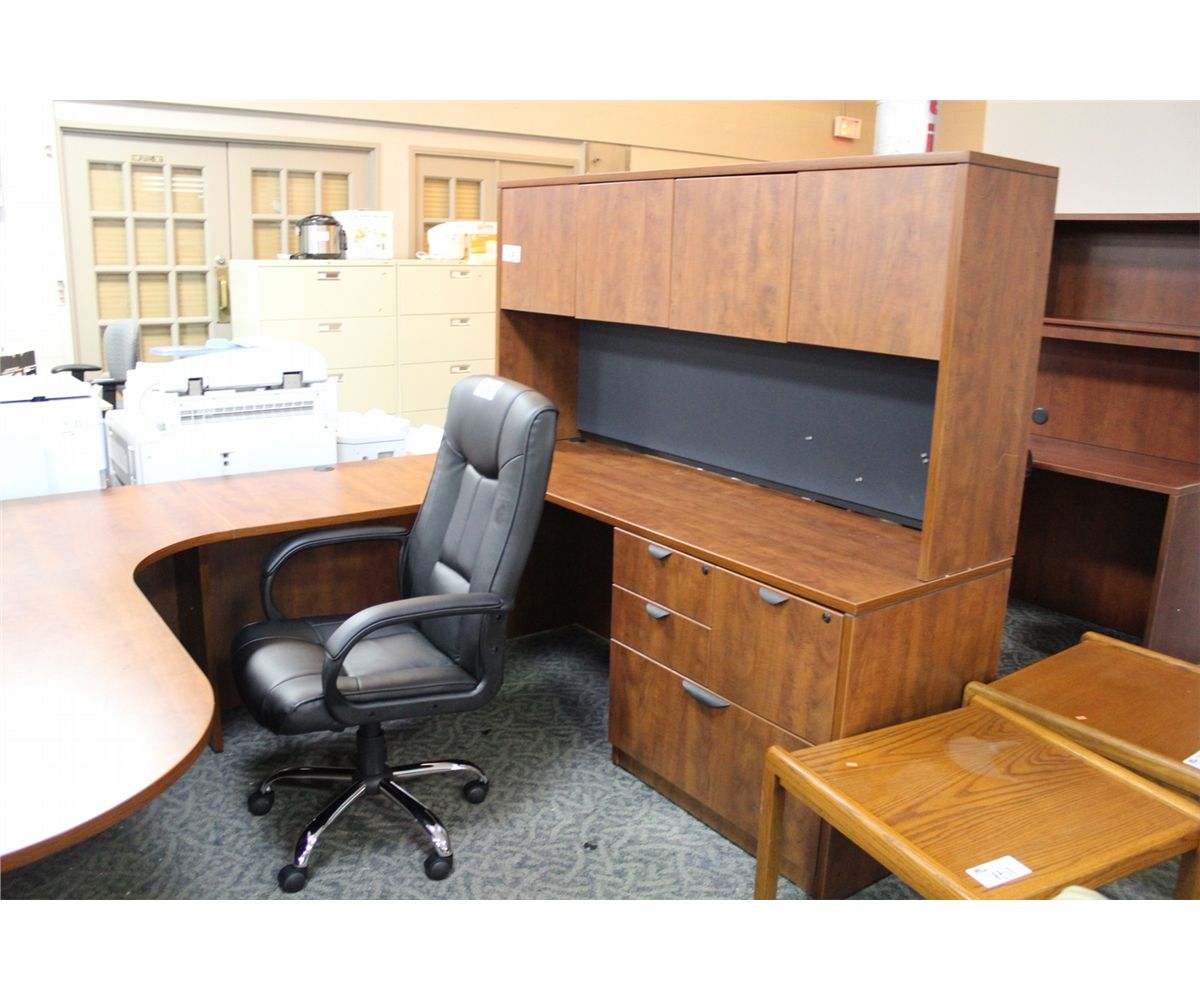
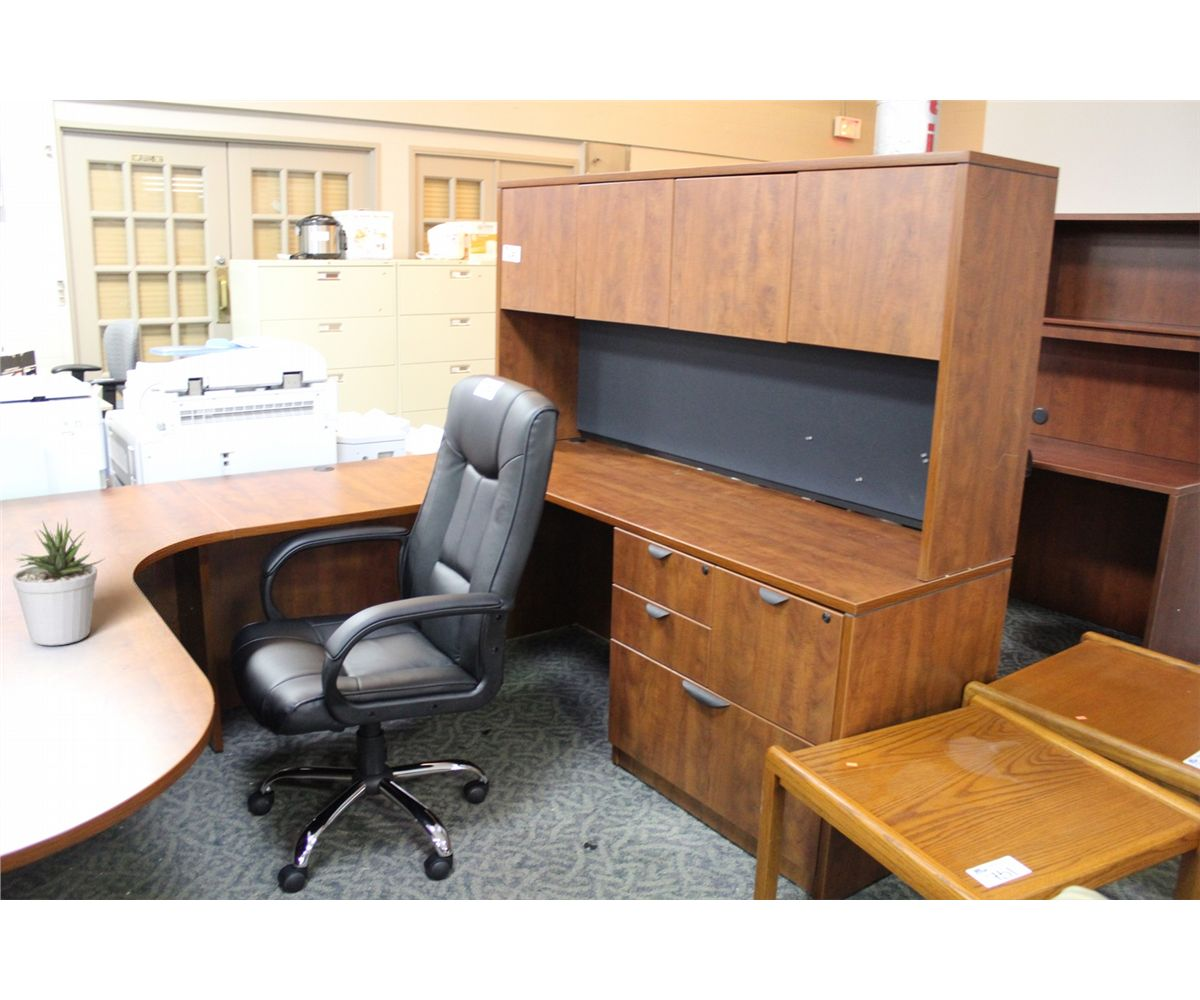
+ potted plant (59, 580)
